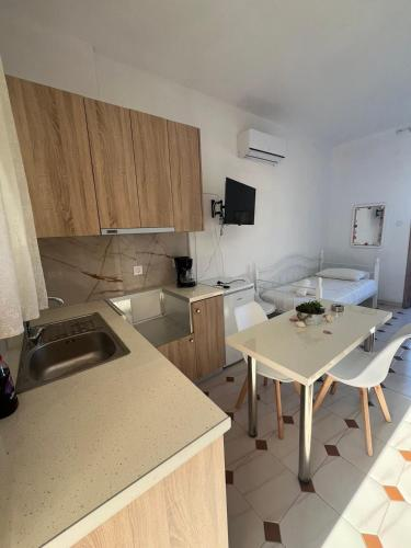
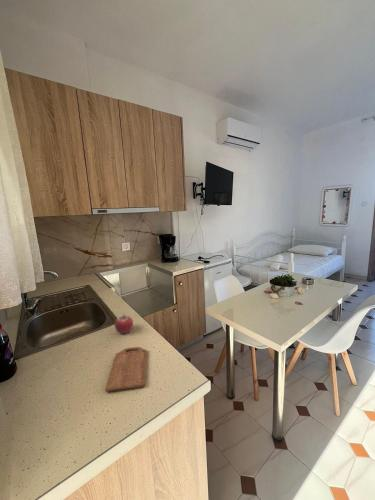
+ cutting board (129, 365)
+ fruit (123, 322)
